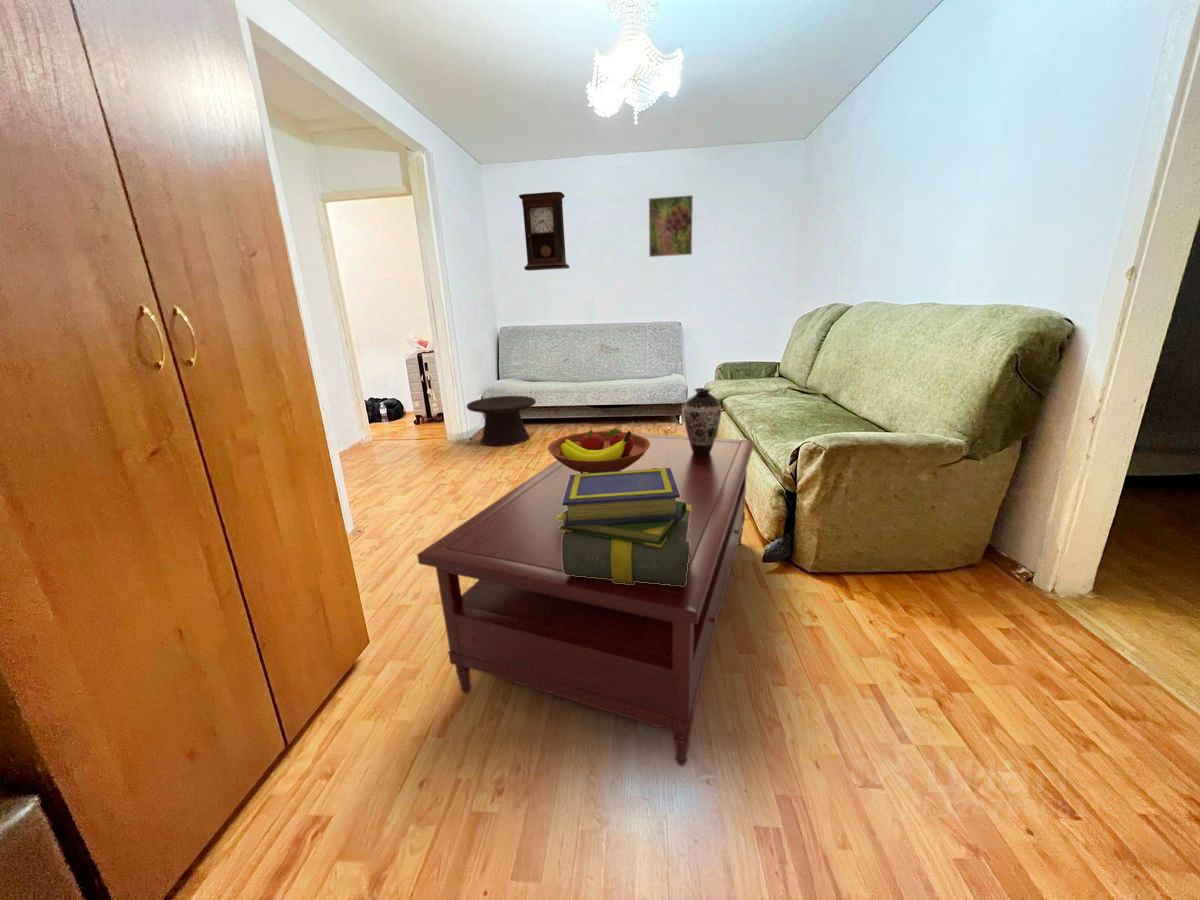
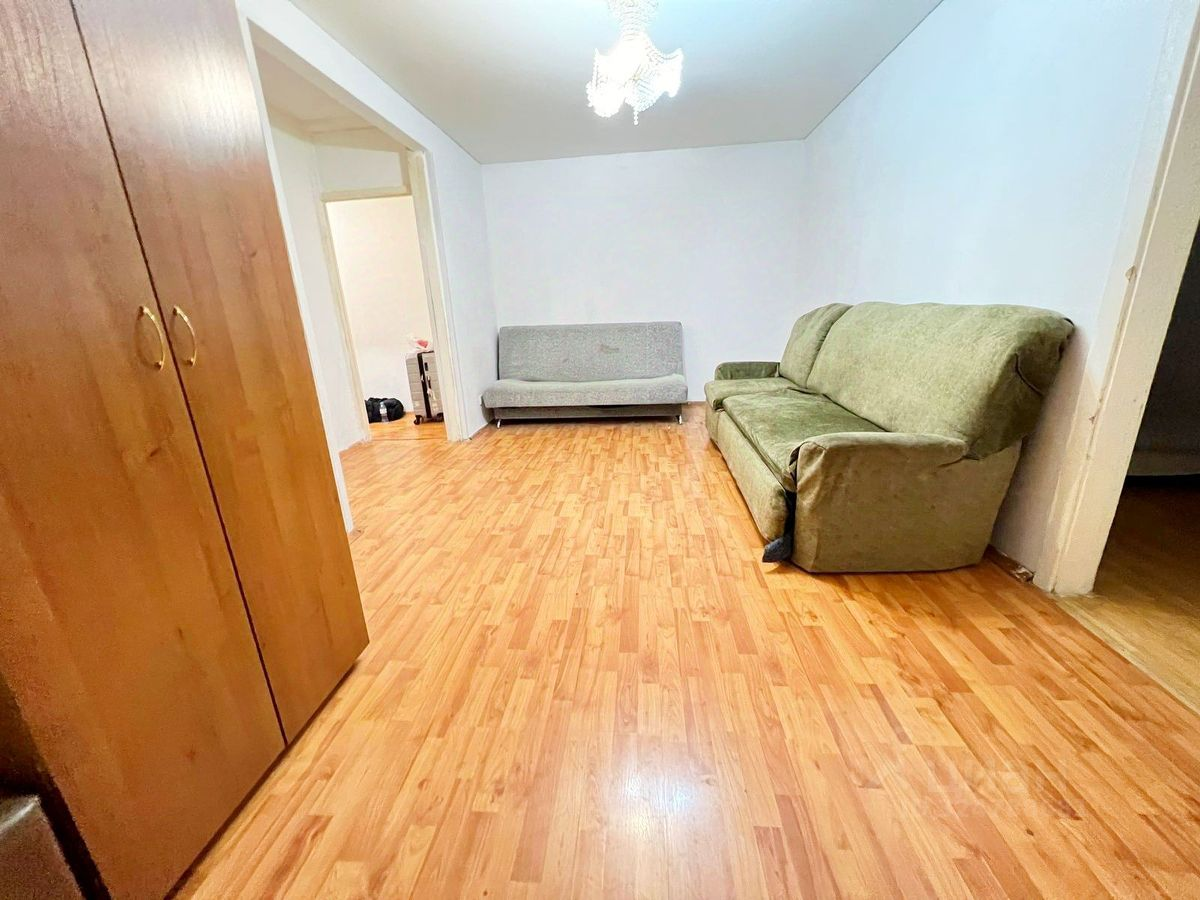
- side table (503, 420)
- fruit bowl (599, 458)
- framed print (670, 226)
- pendulum clock (543, 232)
- stack of books (624, 522)
- decorative vase (702, 421)
- coffee table (634, 581)
